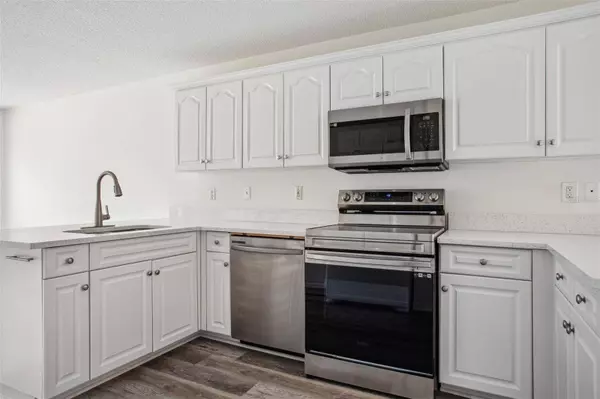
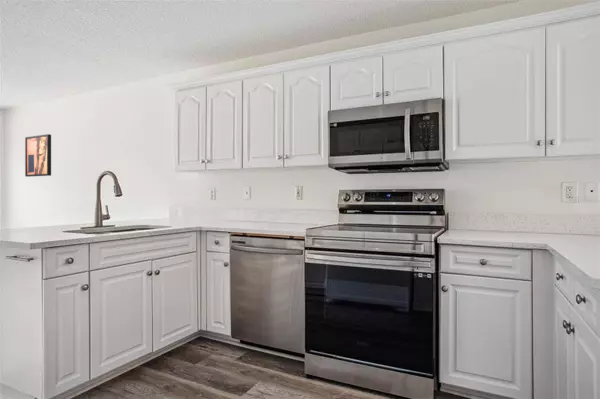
+ wall art (37, 156)
